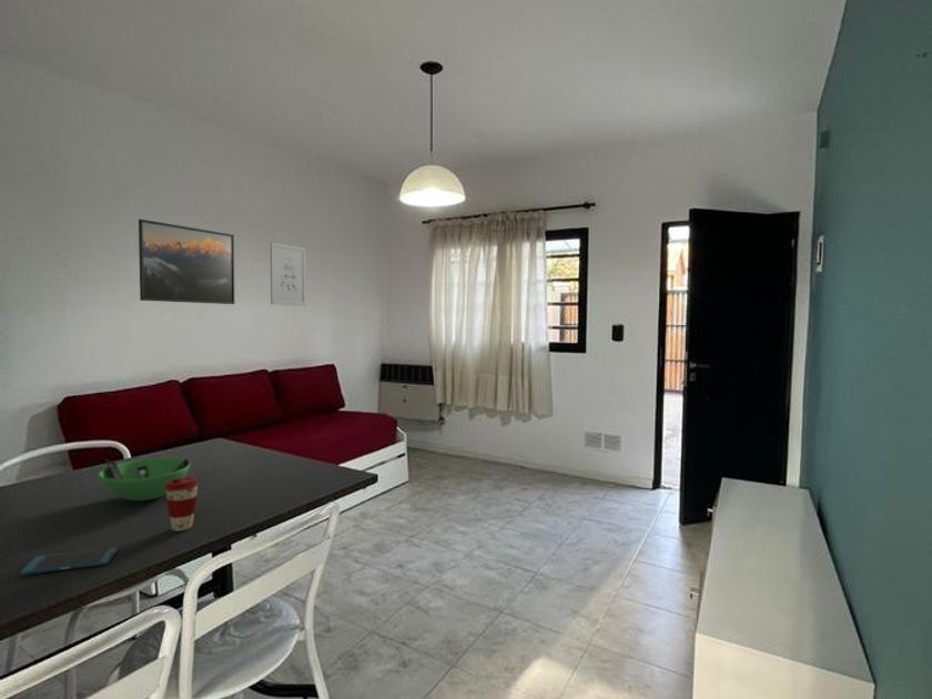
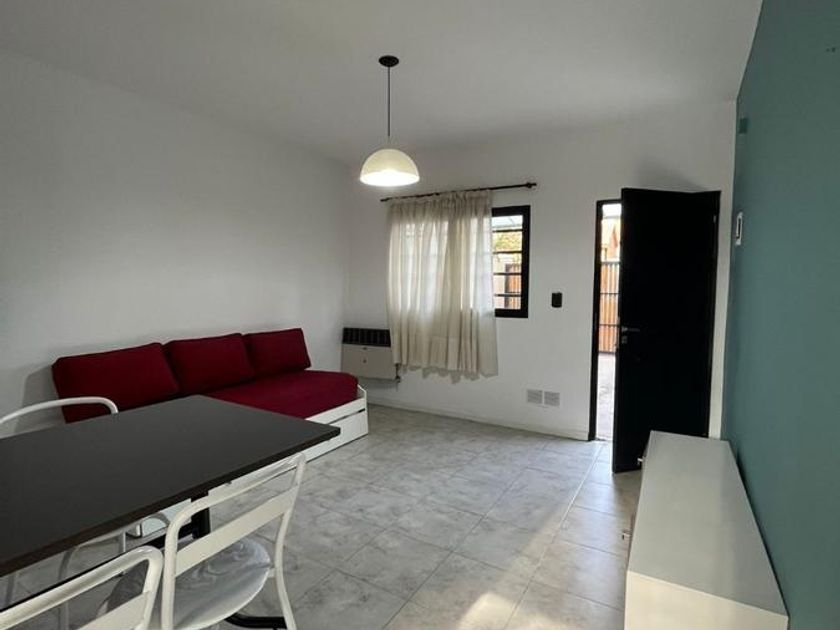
- smartphone (71, 560)
- bowl (146, 478)
- coffee cup (182, 504)
- wall art (288, 275)
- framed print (190, 265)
